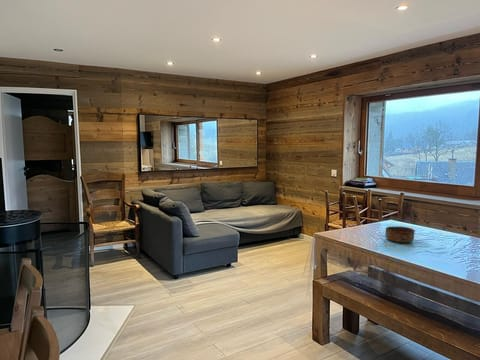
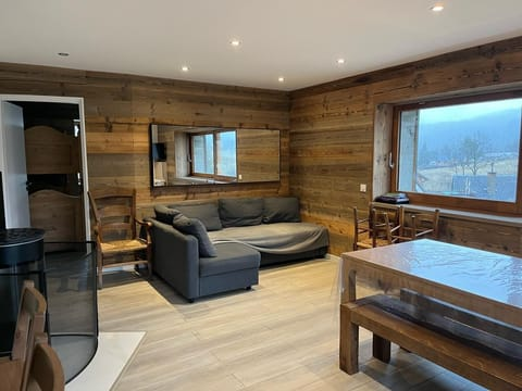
- bowl (399, 234)
